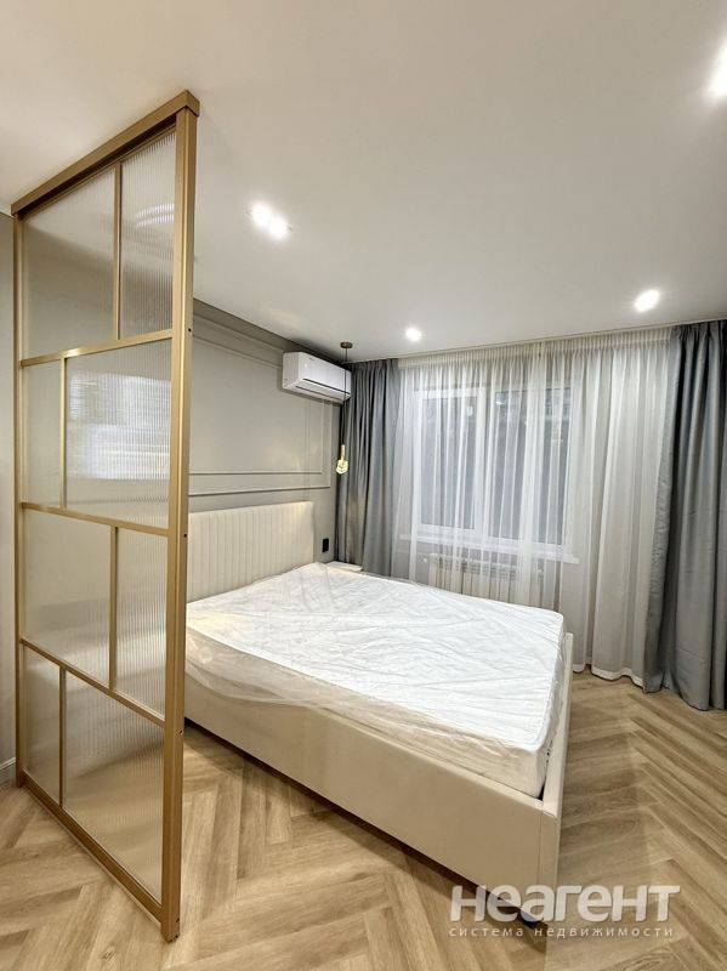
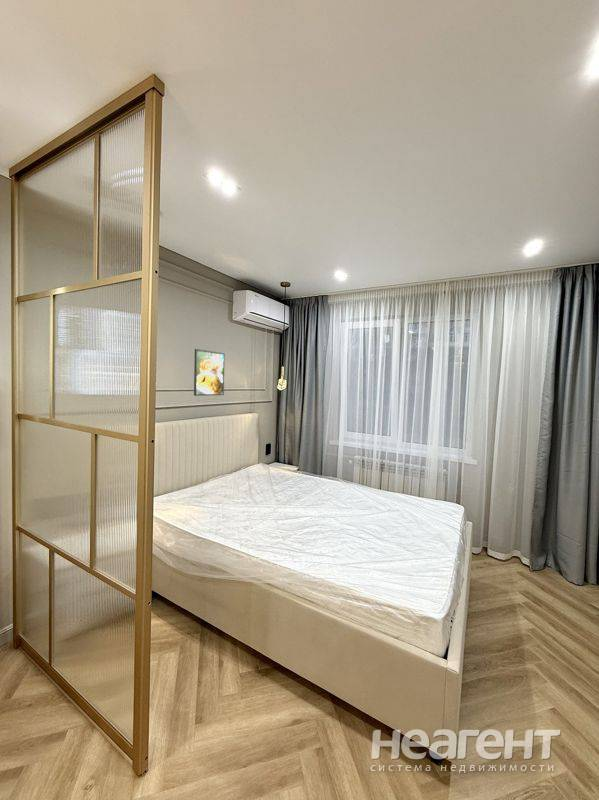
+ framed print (210, 373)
